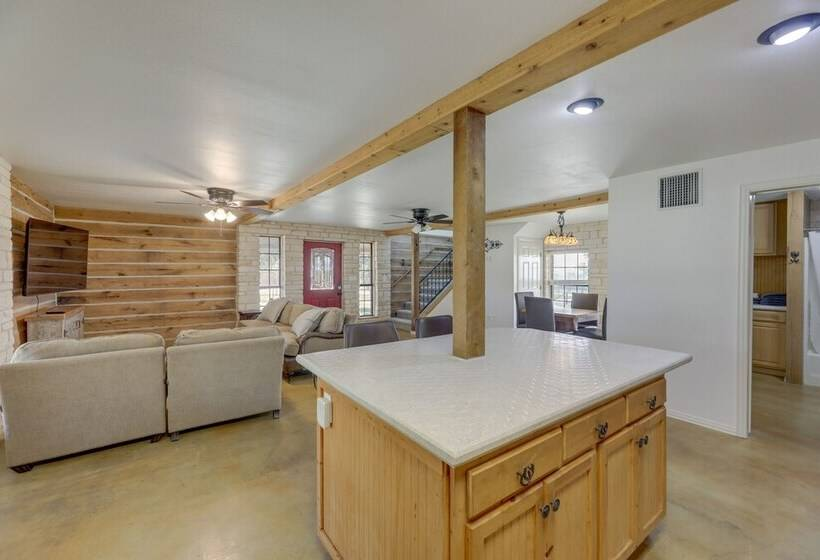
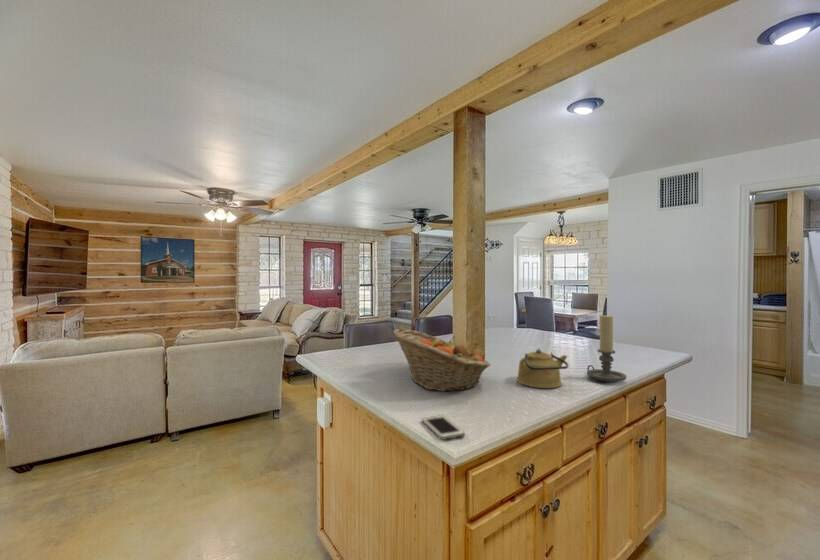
+ fruit basket (439, 354)
+ kettle (543, 365)
+ candle holder (603, 346)
+ cell phone (442, 426)
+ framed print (168, 260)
